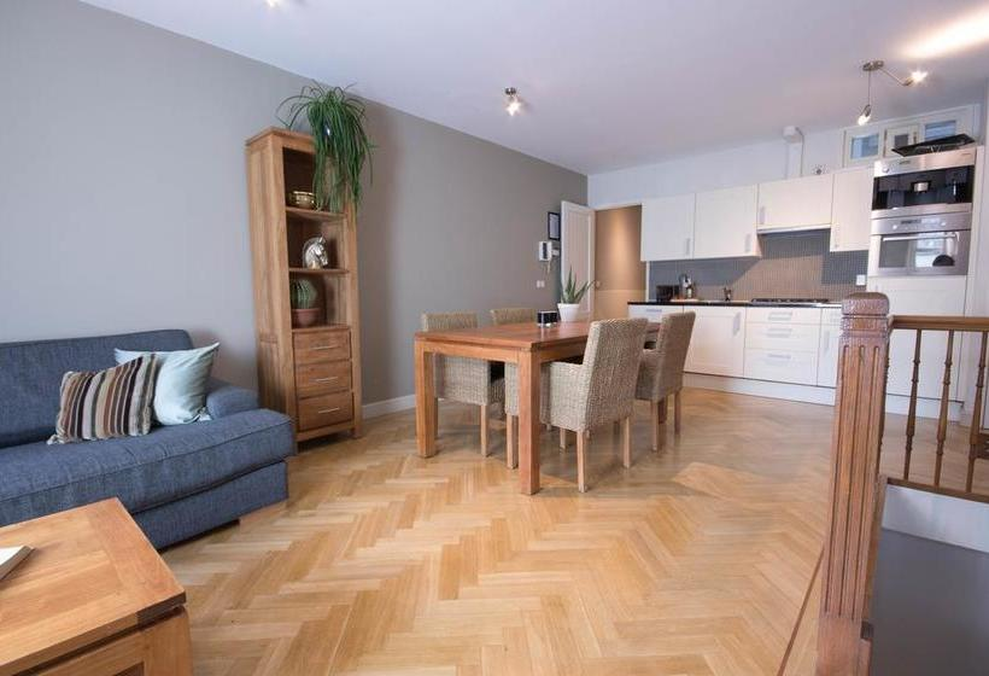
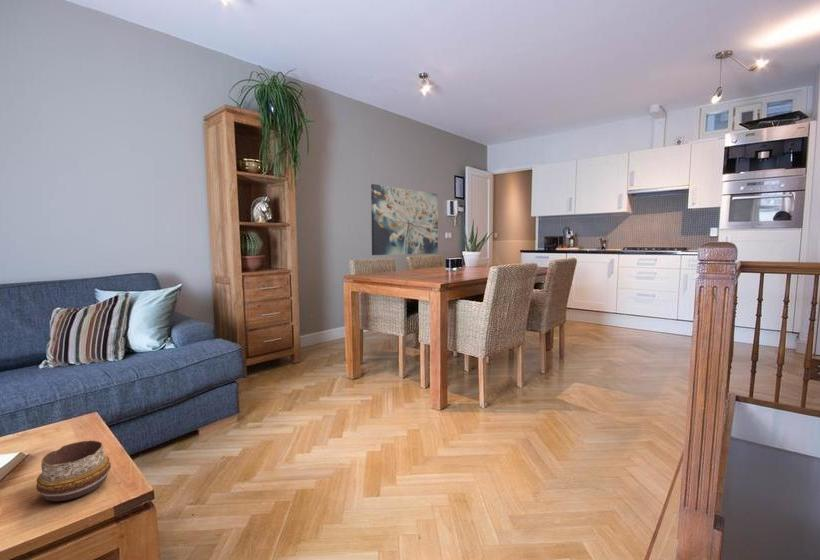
+ wall art (407, 222)
+ decorative bowl (74, 470)
